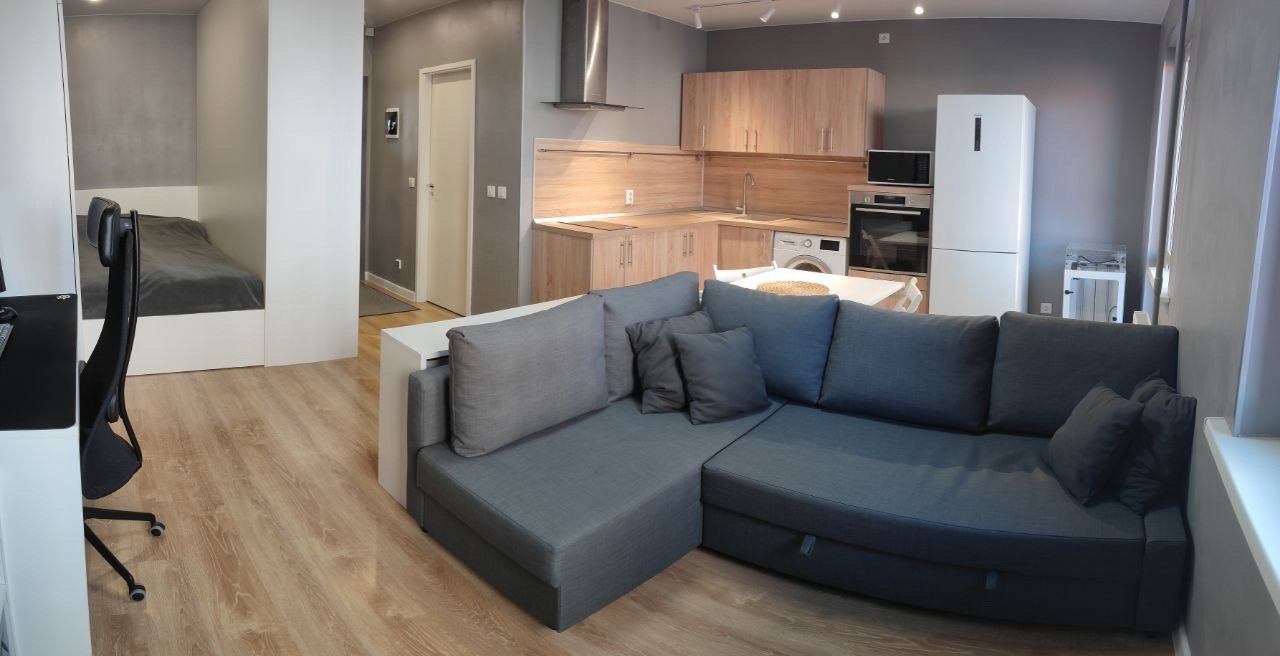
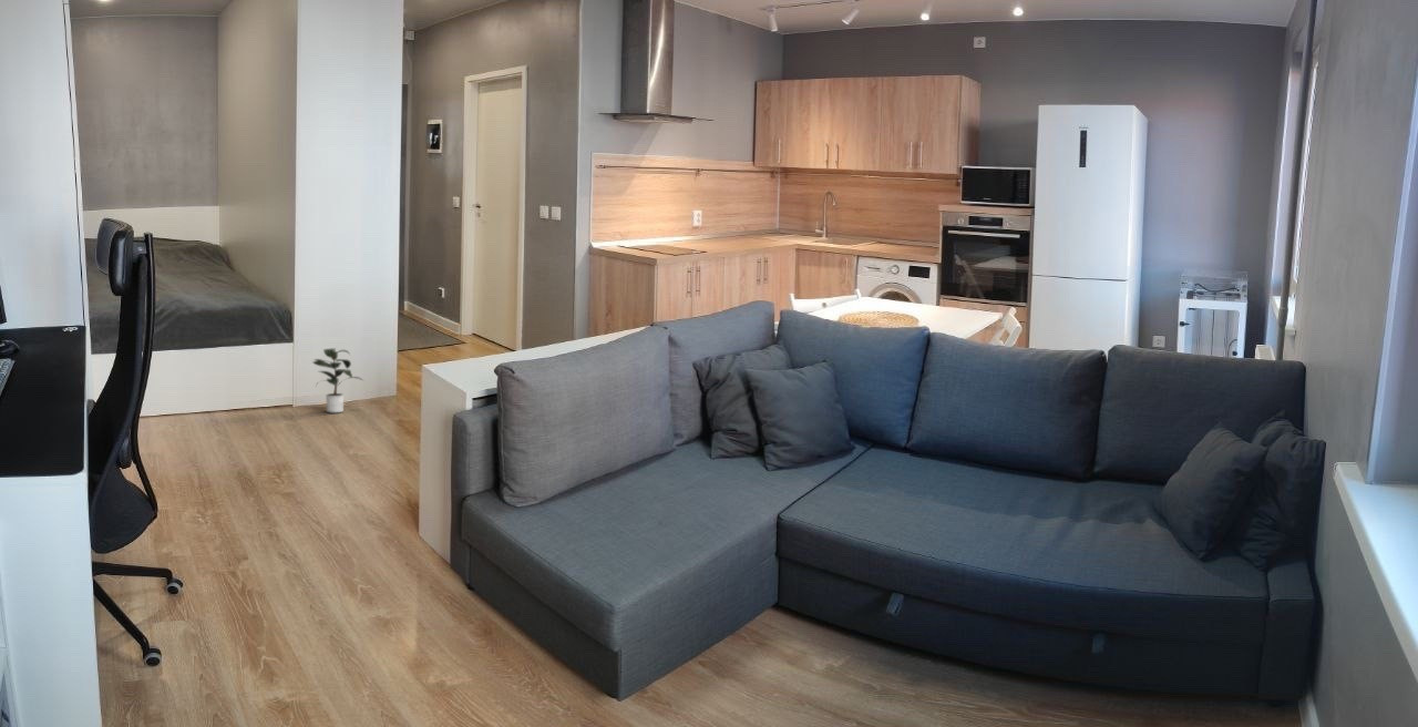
+ potted plant (338, 379)
